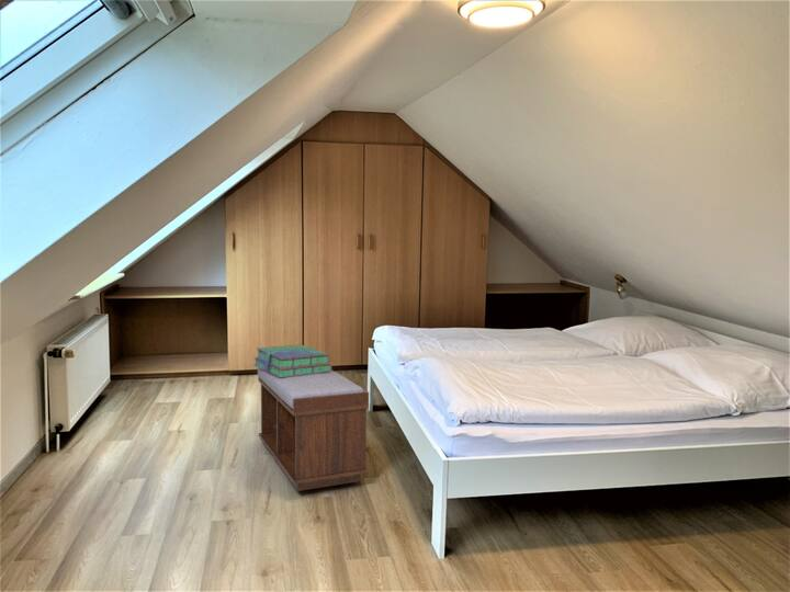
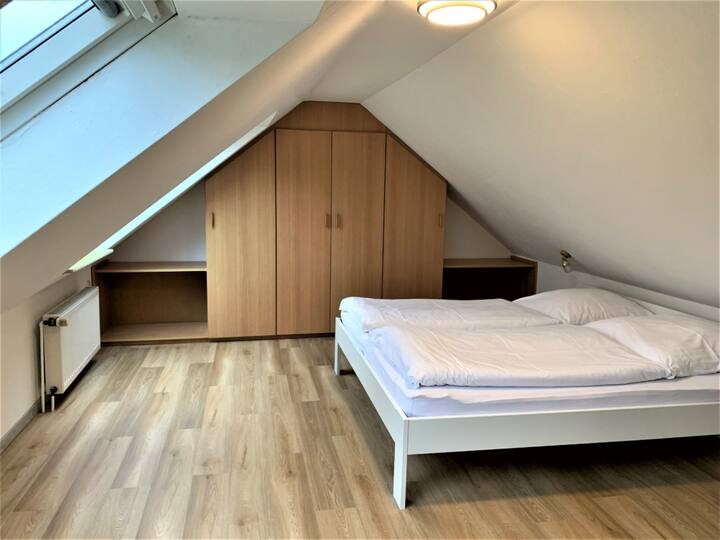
- bench (307, 418)
- stack of books (292, 358)
